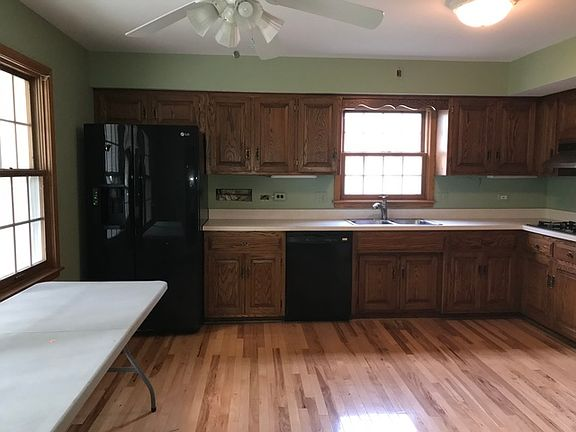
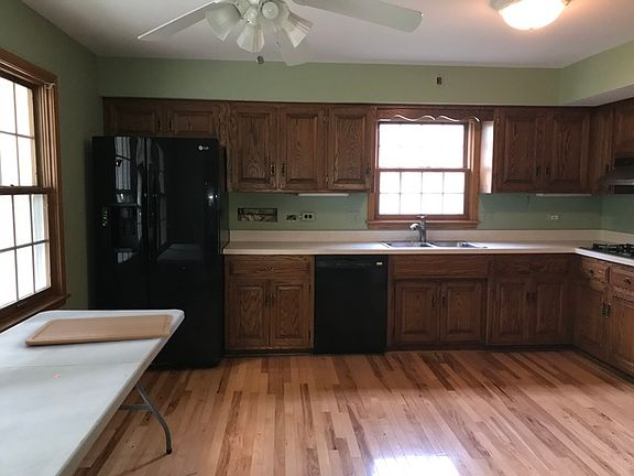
+ chopping board (106, 327)
